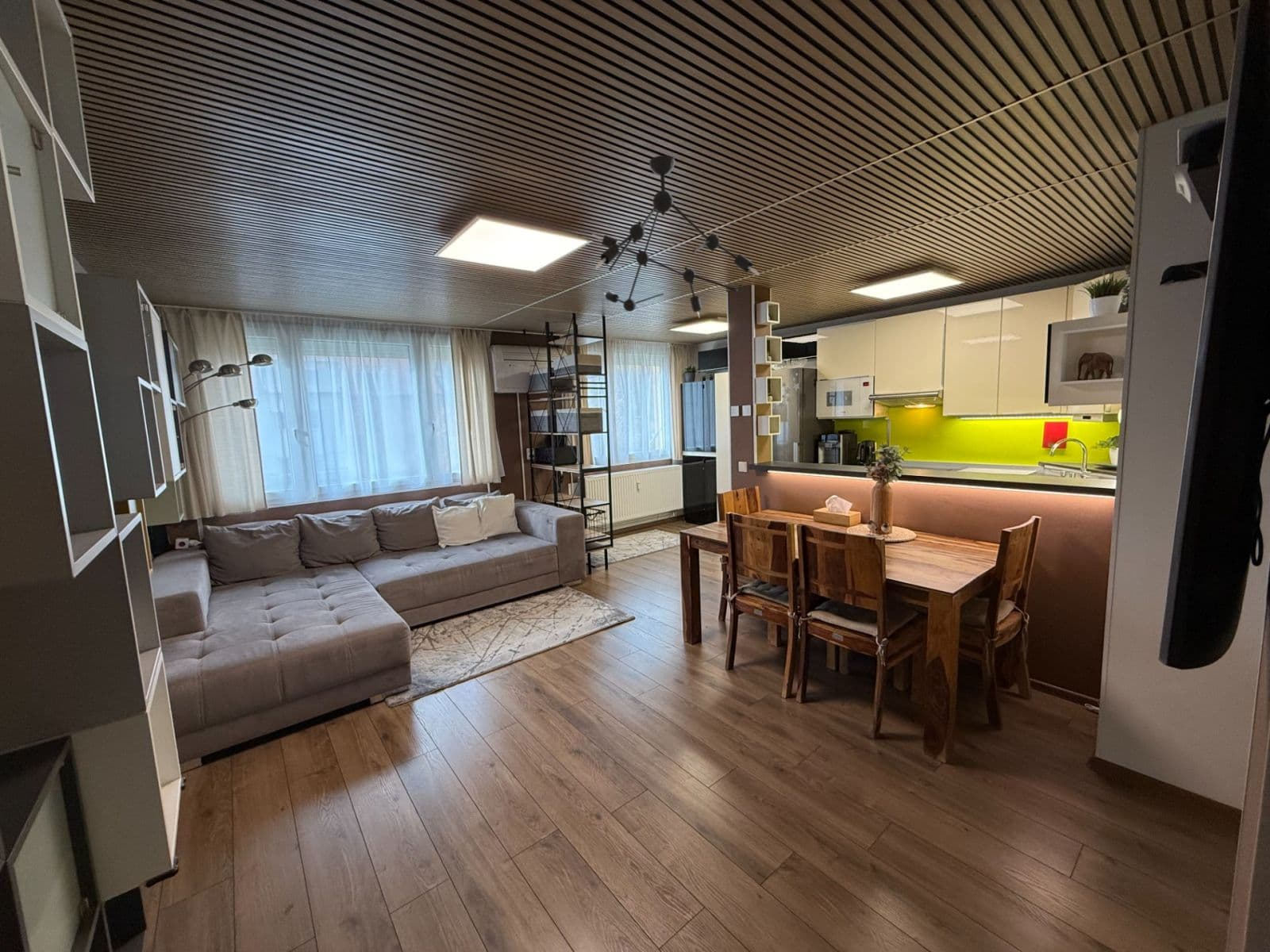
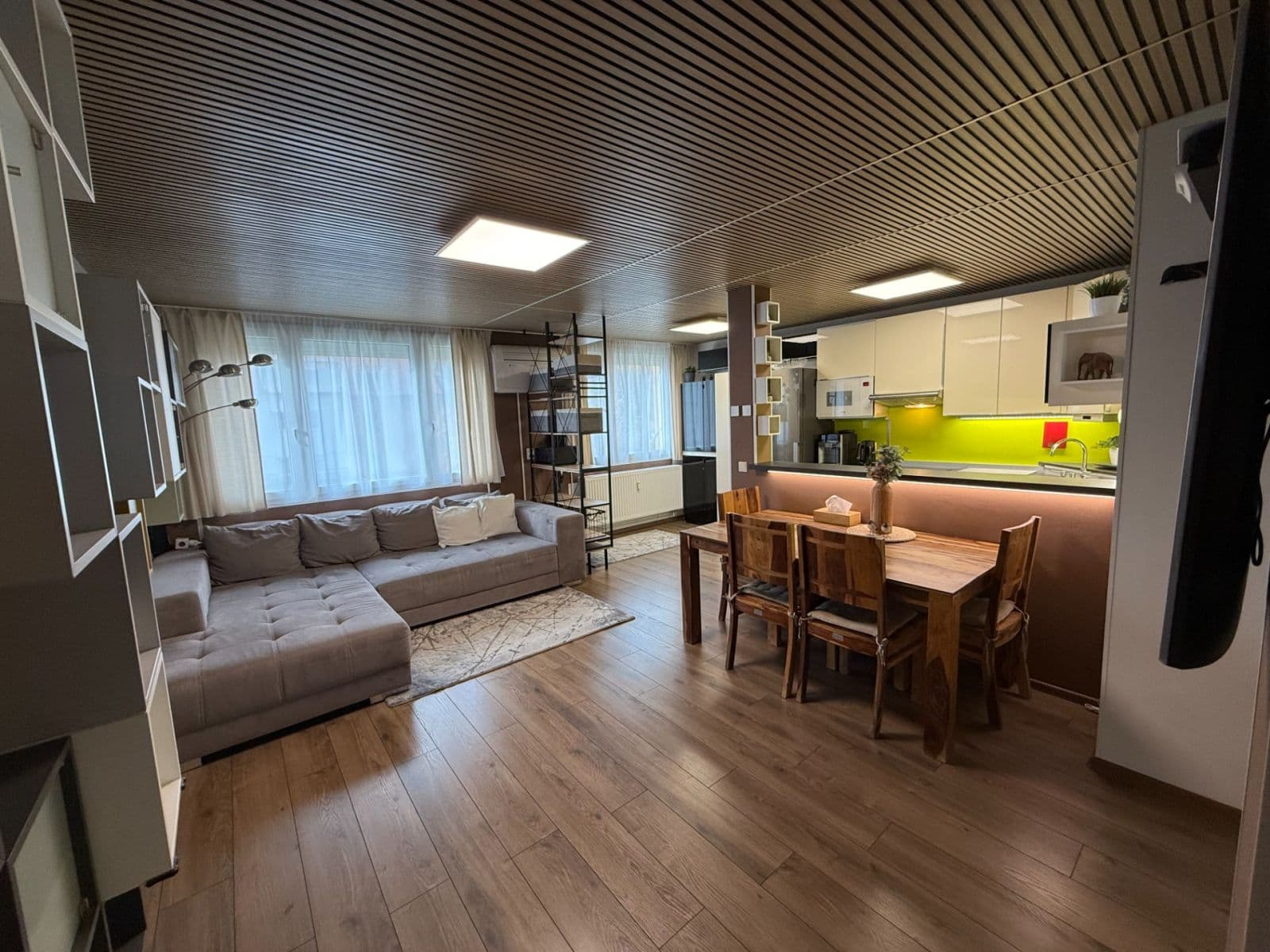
- ceiling light fixture (652, 233)
